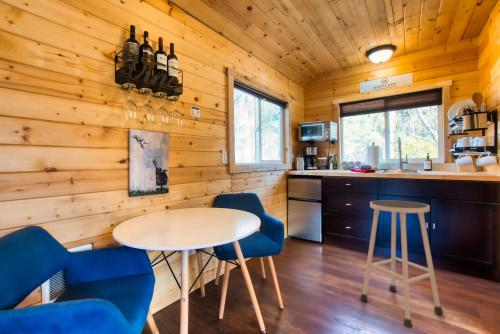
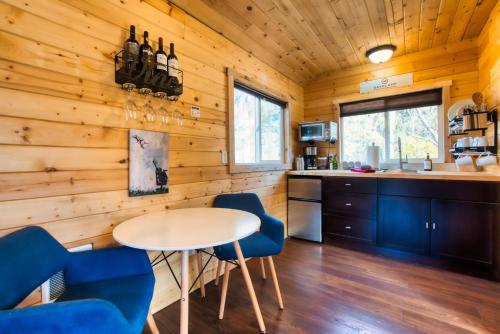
- stool (396, 257)
